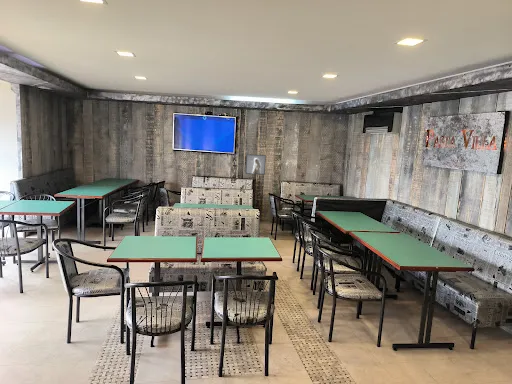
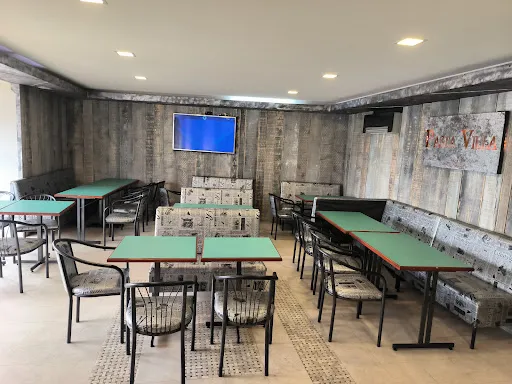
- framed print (255, 164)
